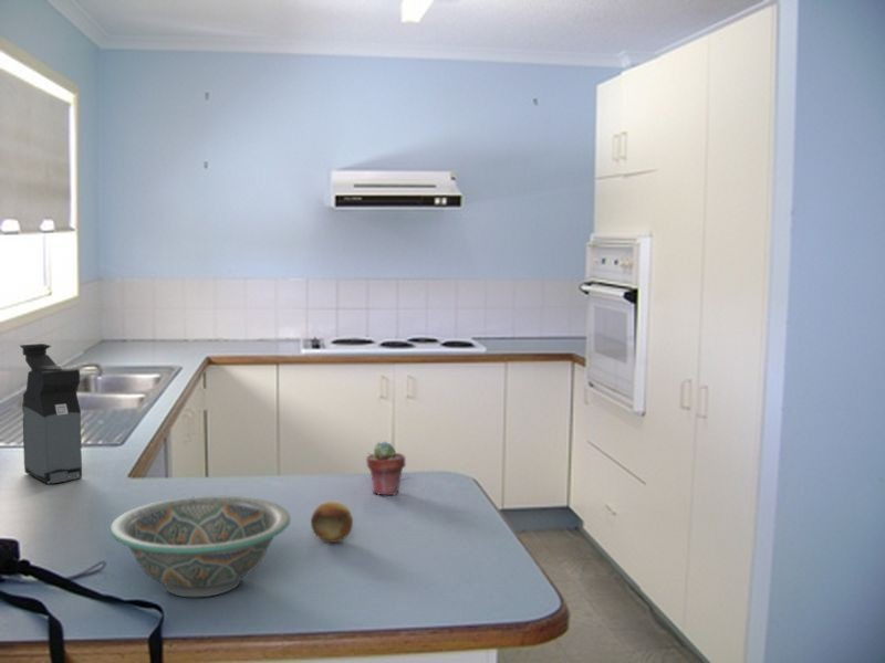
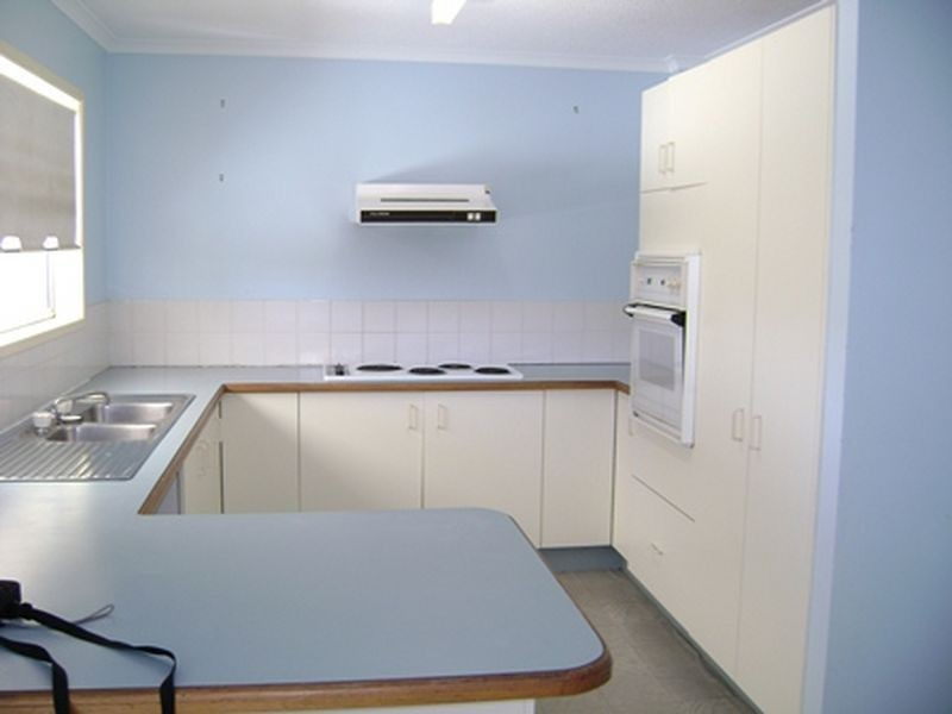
- coffee maker (49, 411)
- fruit (331, 520)
- decorative bowl (202, 551)
- potted succulent (385, 466)
